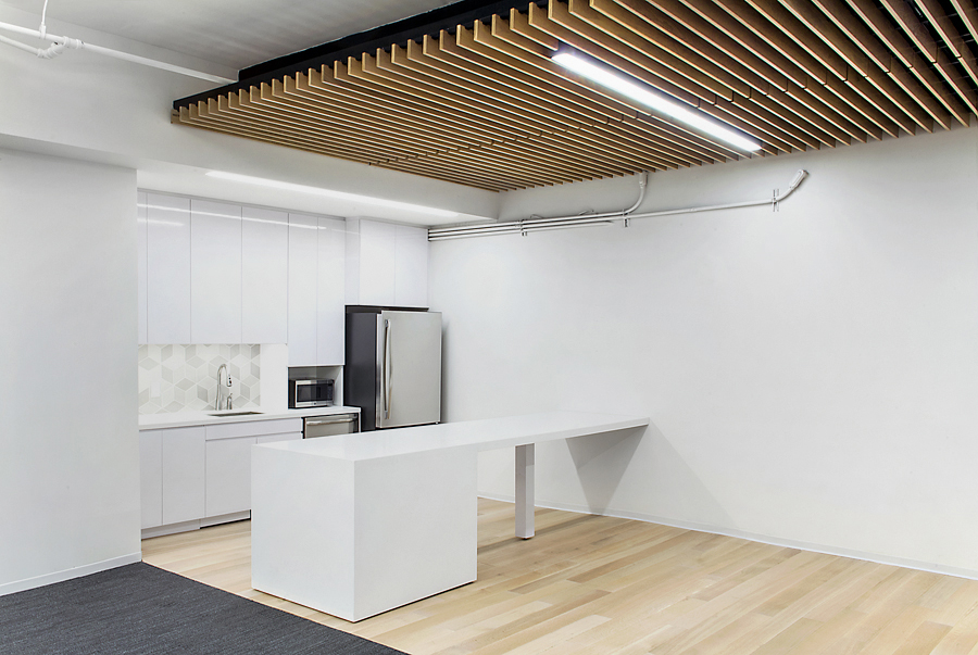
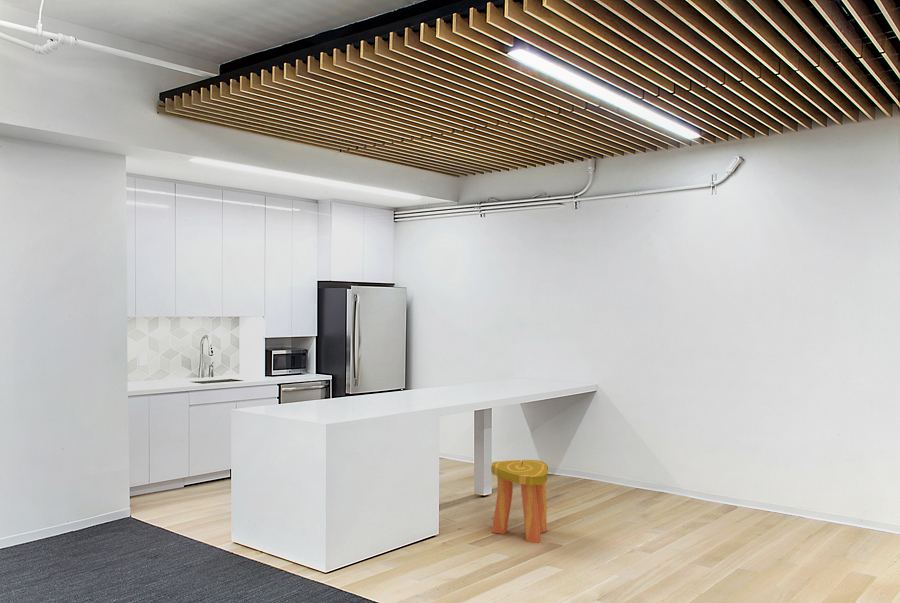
+ stool (522, 499)
